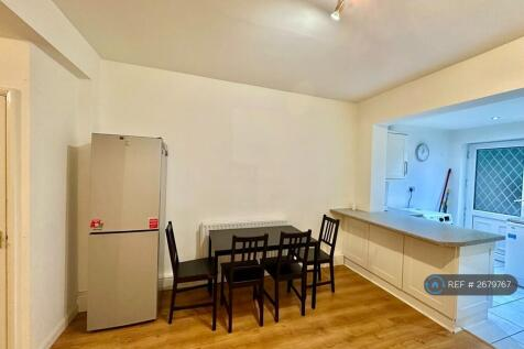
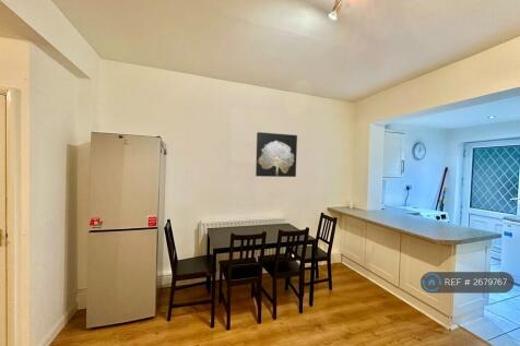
+ wall art (276, 155)
